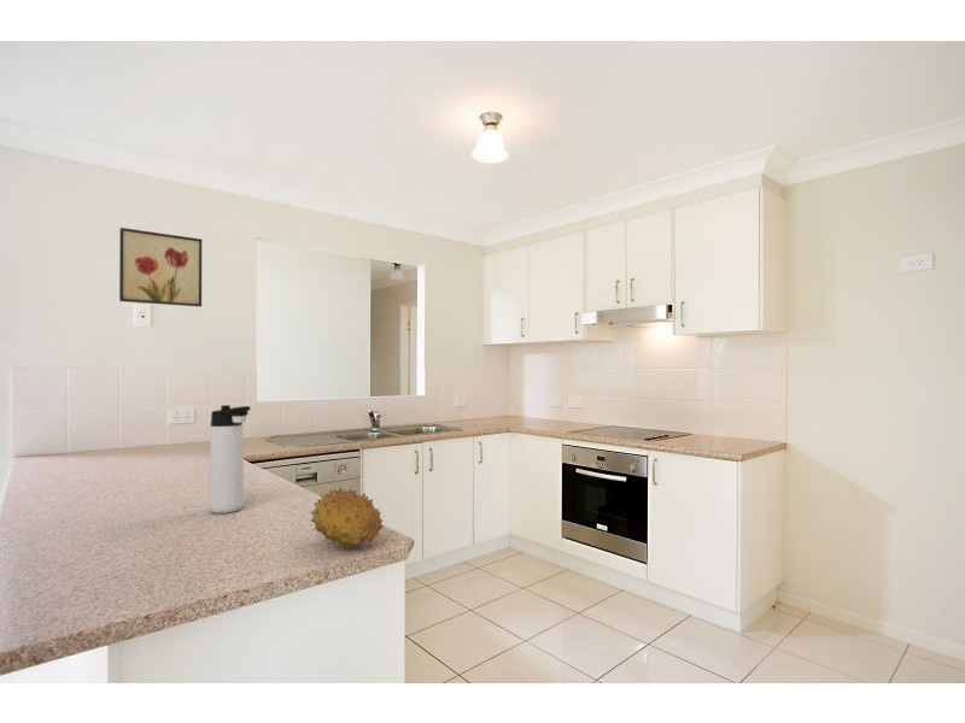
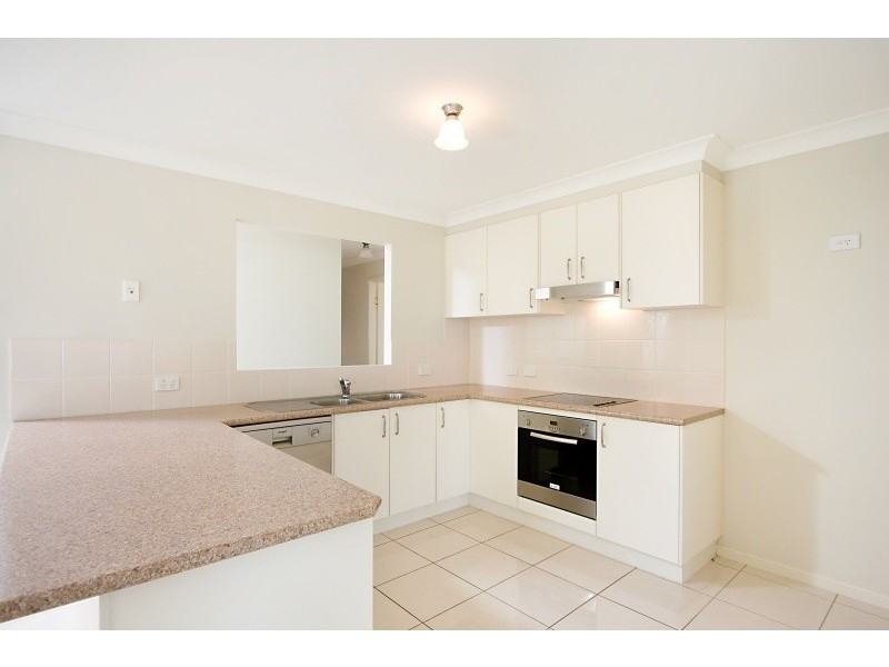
- thermos bottle (230, 458)
- wall art (162, 269)
- fruit (345, 516)
